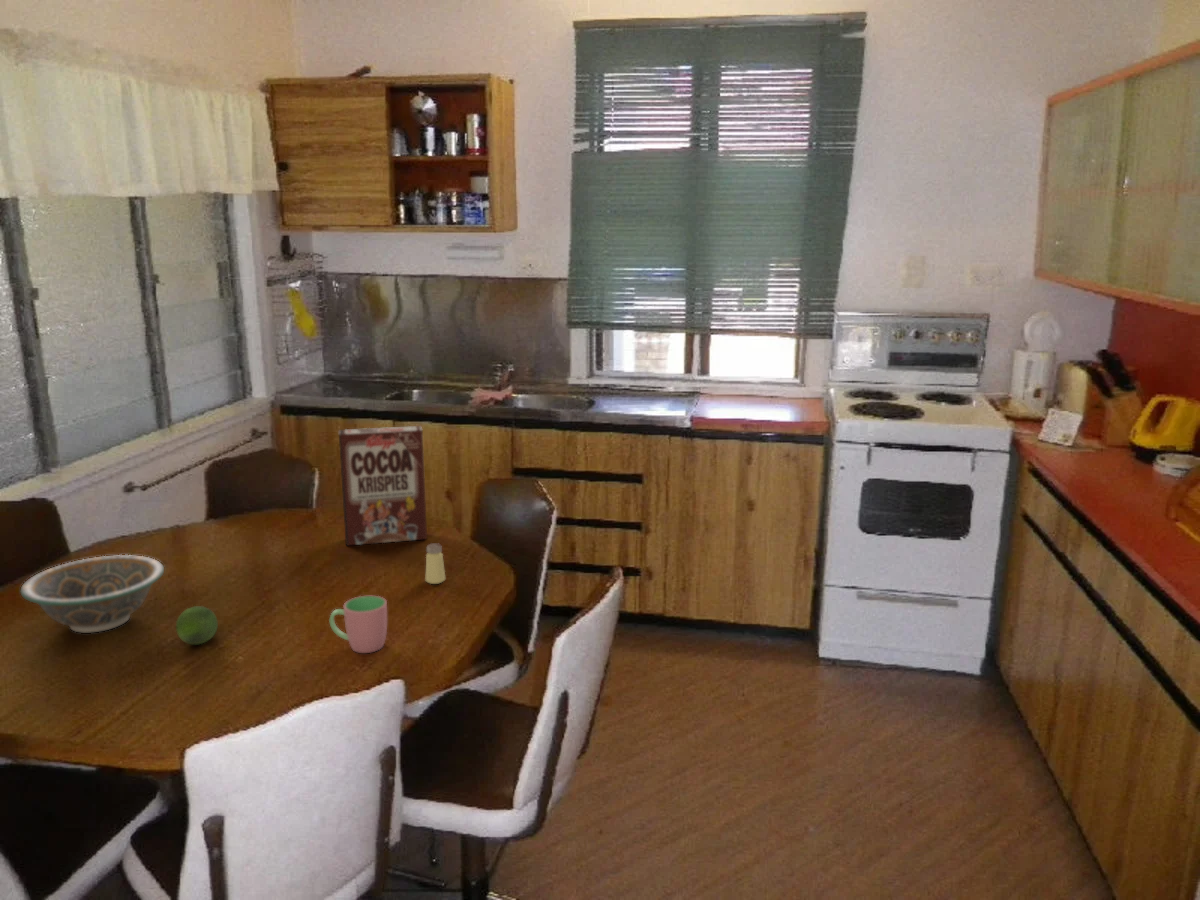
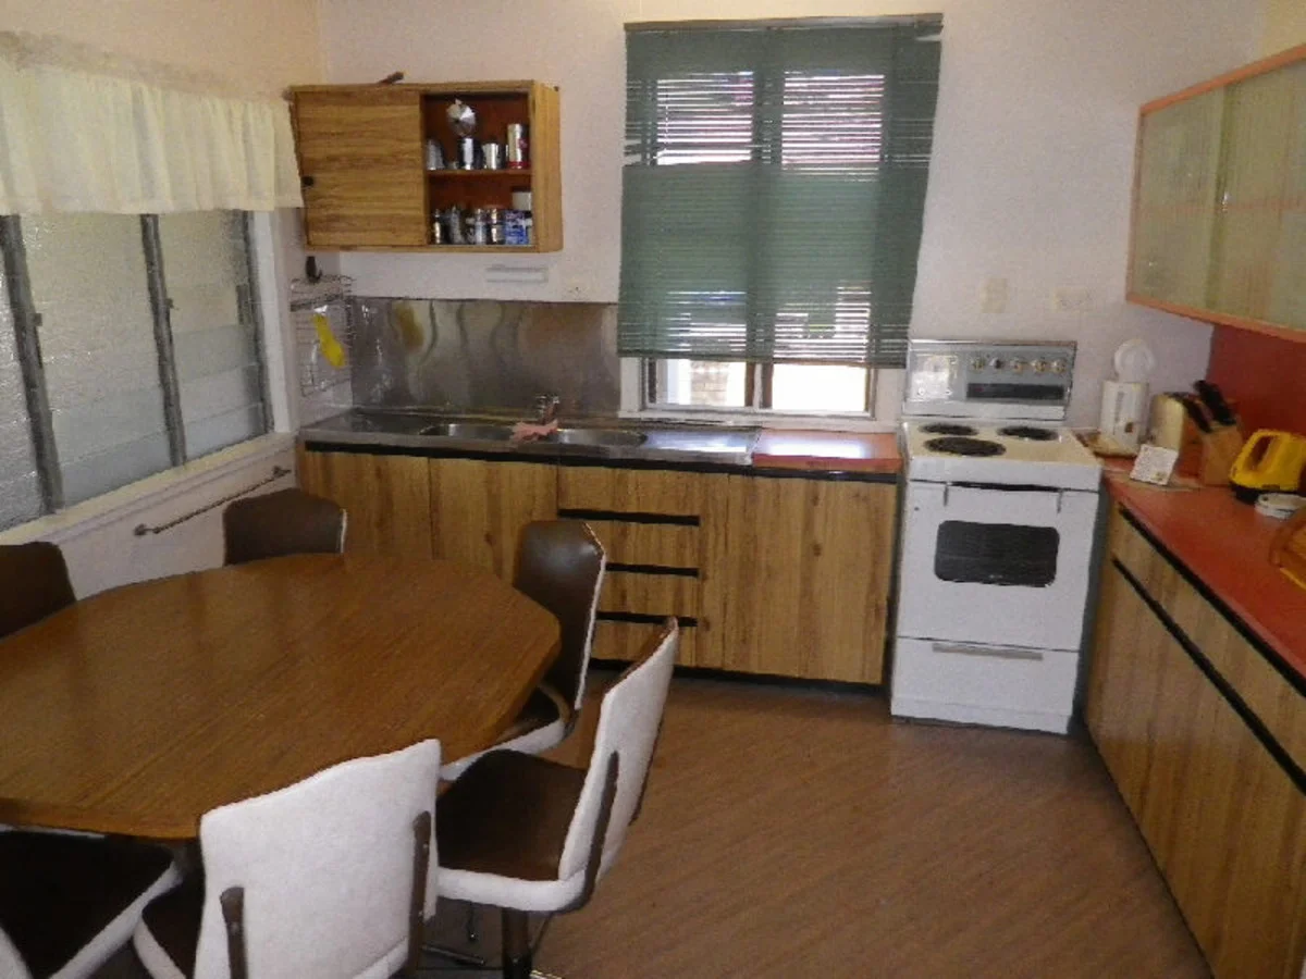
- cup (359, 625)
- saltshaker (434, 562)
- bowl (97, 599)
- fruit (198, 623)
- cereal box (383, 485)
